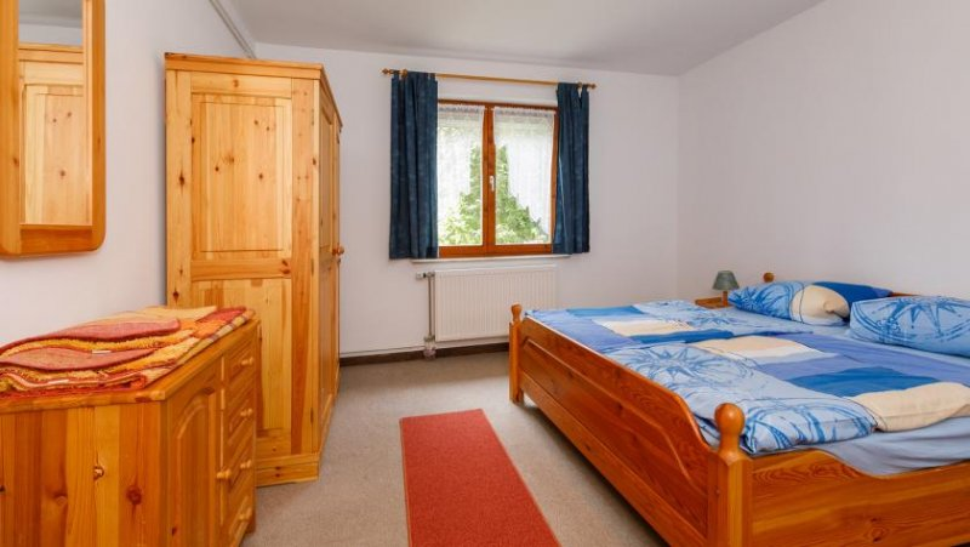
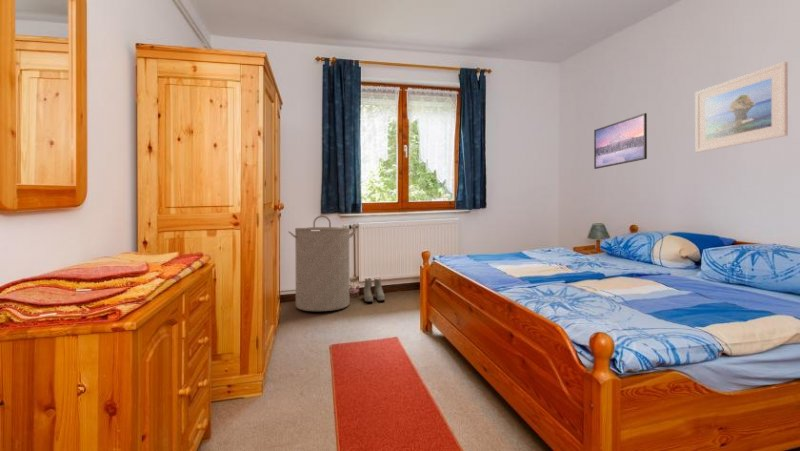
+ boots (374, 288)
+ laundry hamper (323, 260)
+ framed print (618, 143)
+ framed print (736, 111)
